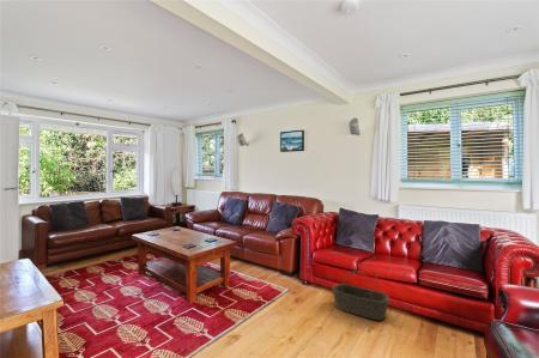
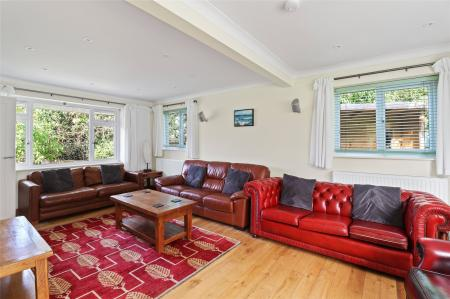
- basket (359, 289)
